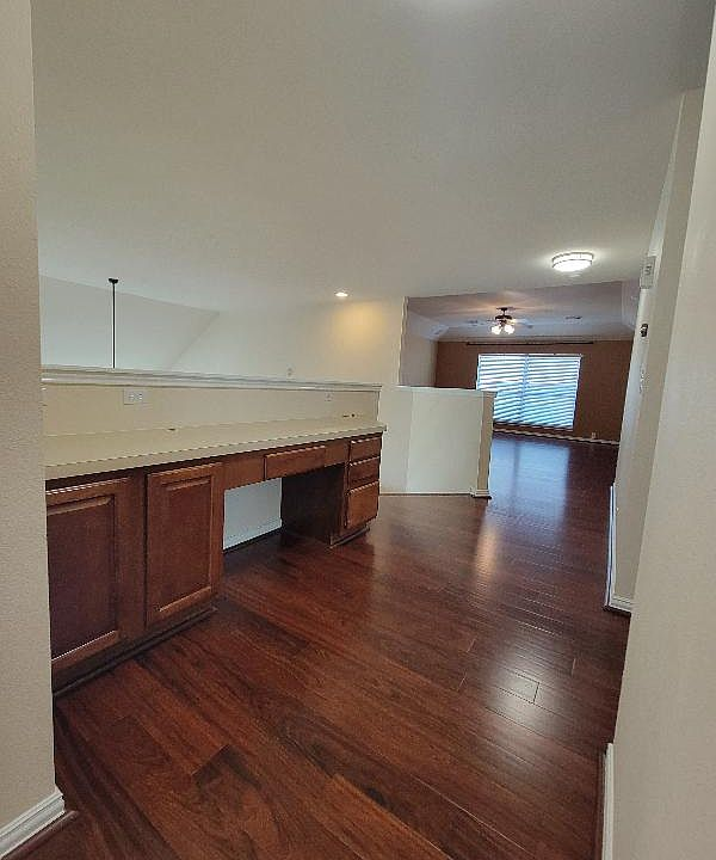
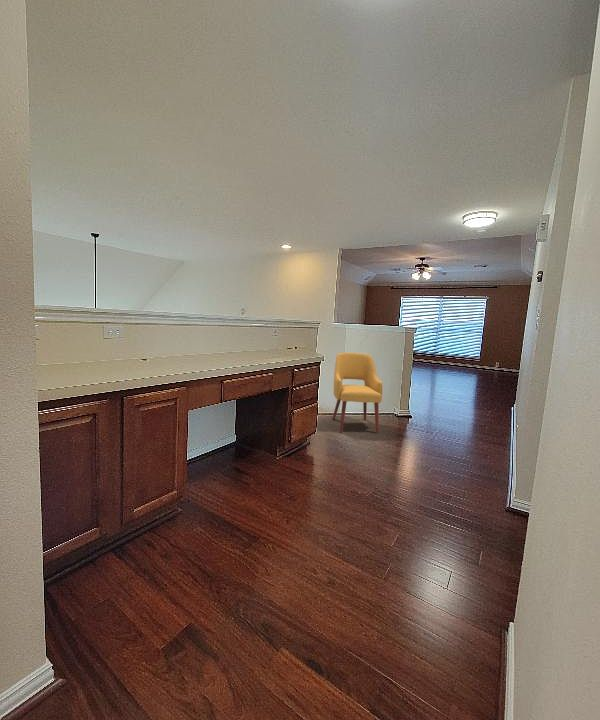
+ chair (356, 390)
